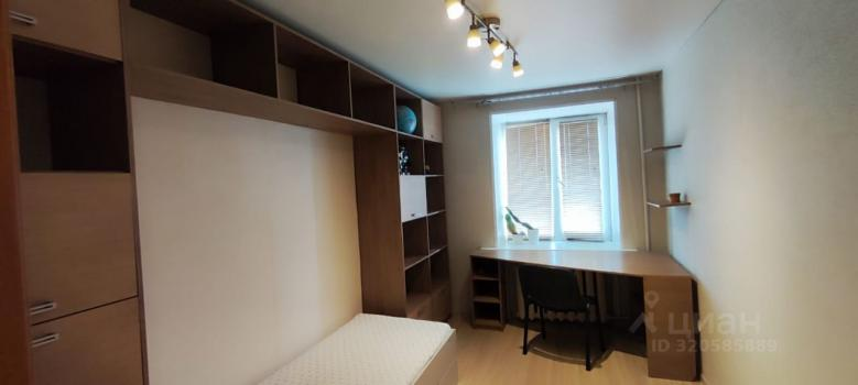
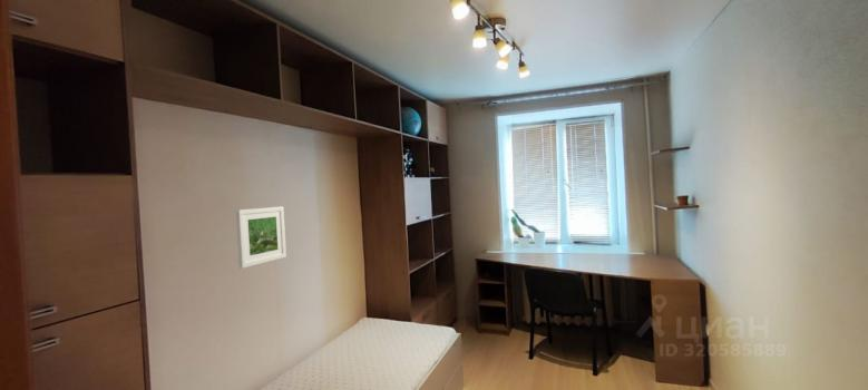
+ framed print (262, 235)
